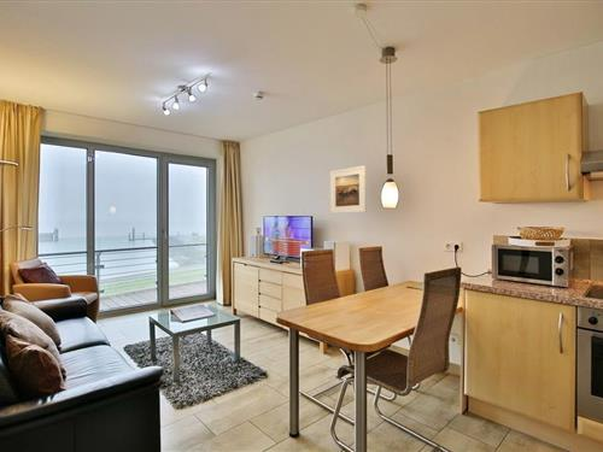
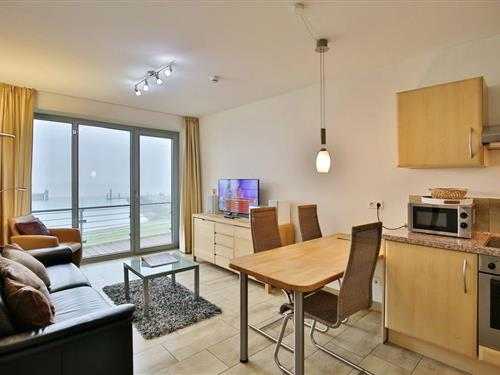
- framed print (346, 190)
